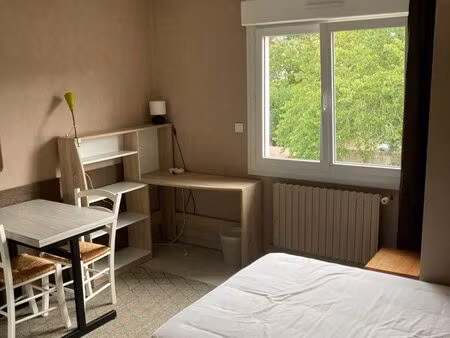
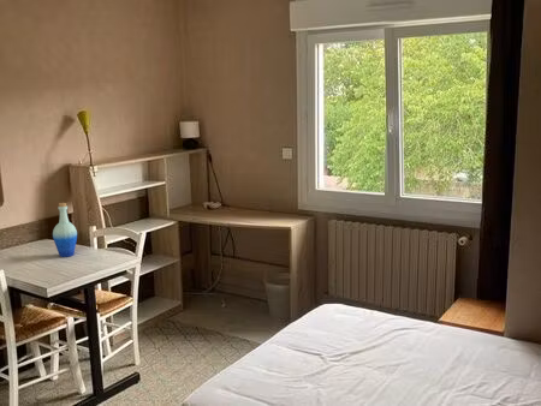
+ bottle (64, 229)
